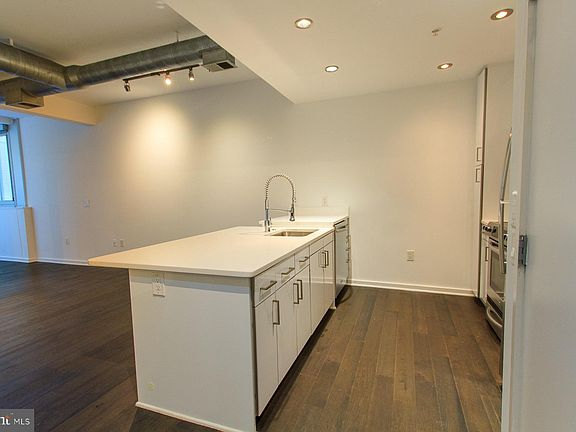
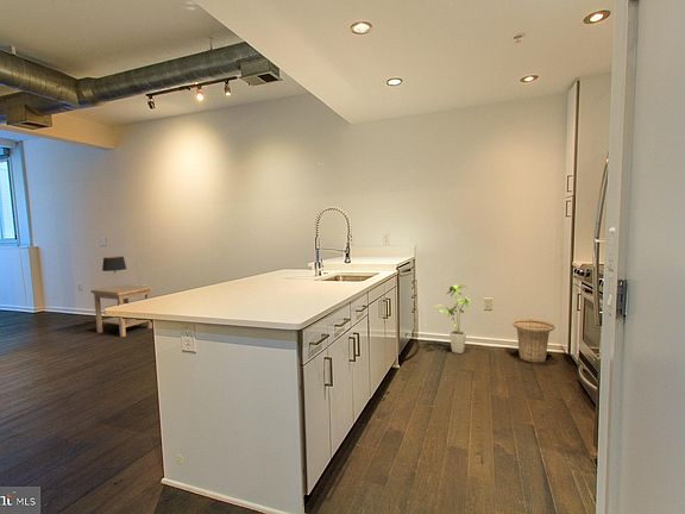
+ house plant (452, 316)
+ table lamp (114, 272)
+ basket (532, 340)
+ side table (122, 303)
